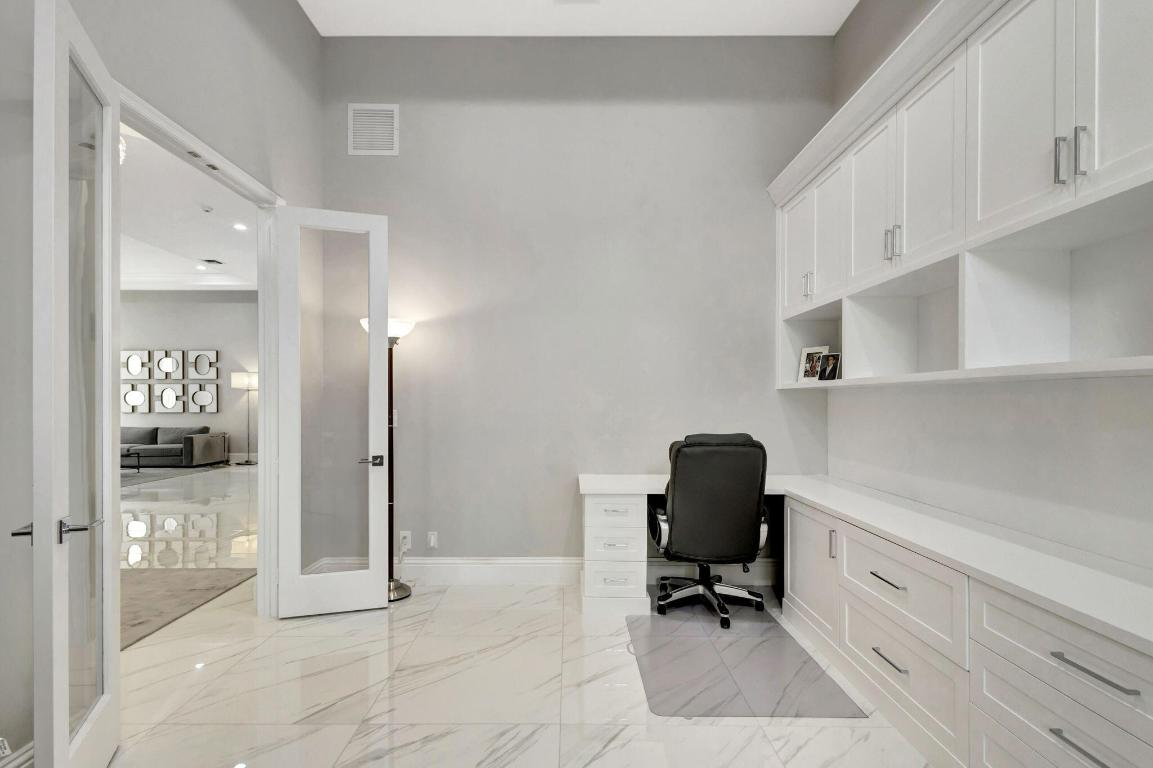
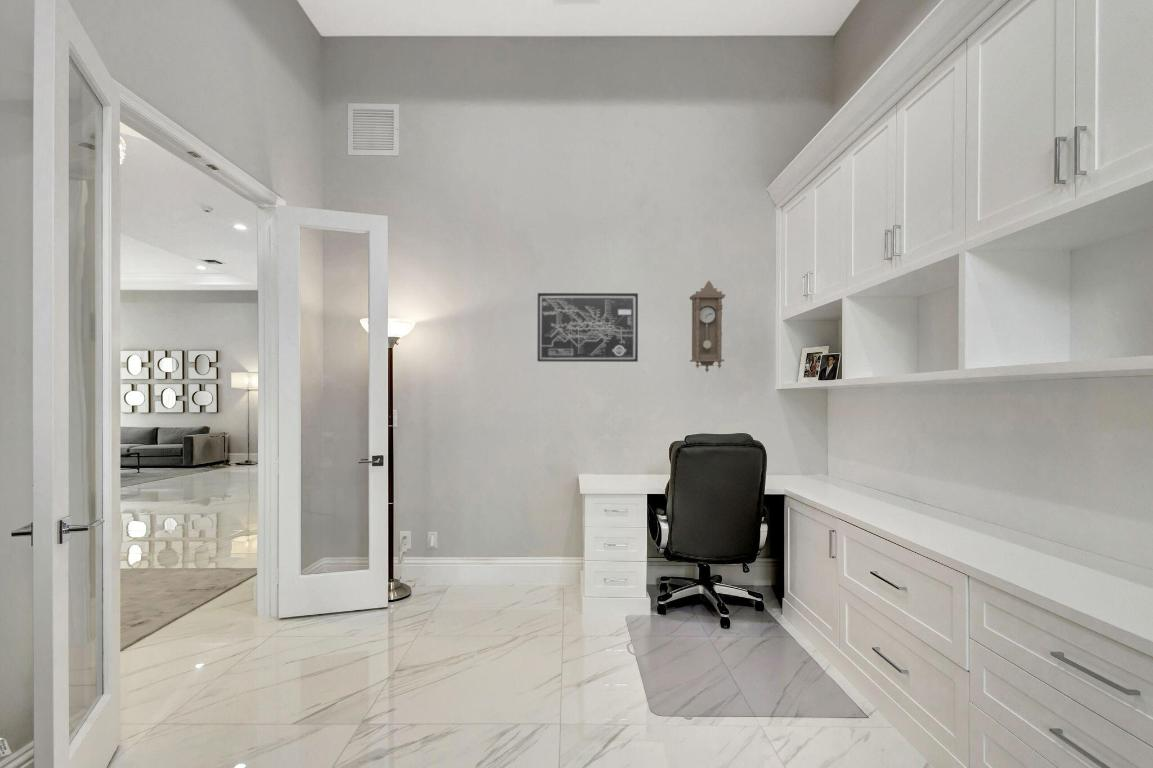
+ pendulum clock (707, 327)
+ wall art (587, 327)
